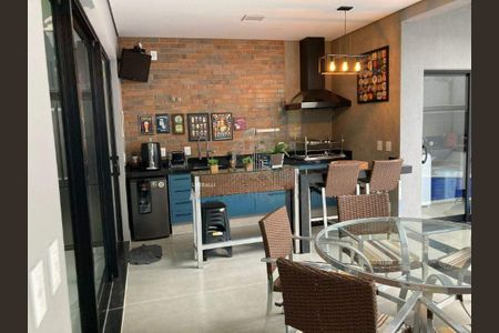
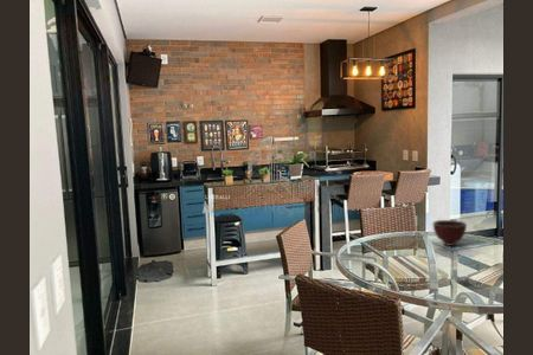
+ bowl (449, 233)
